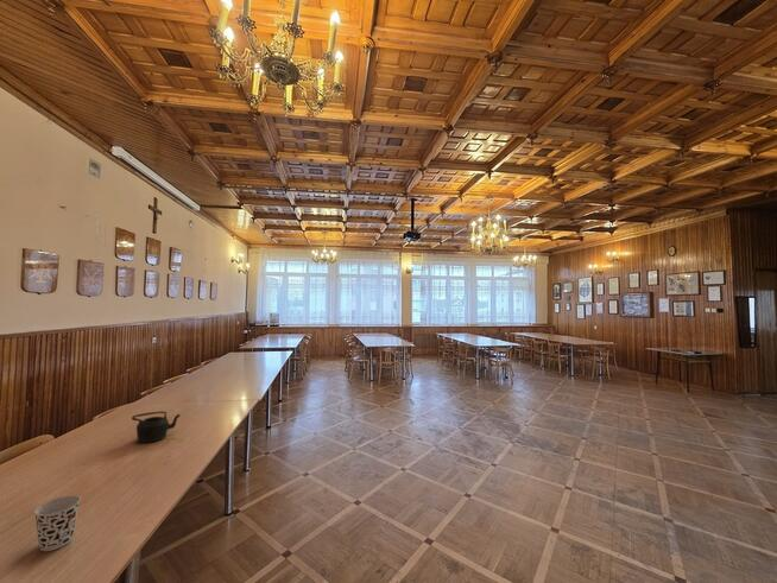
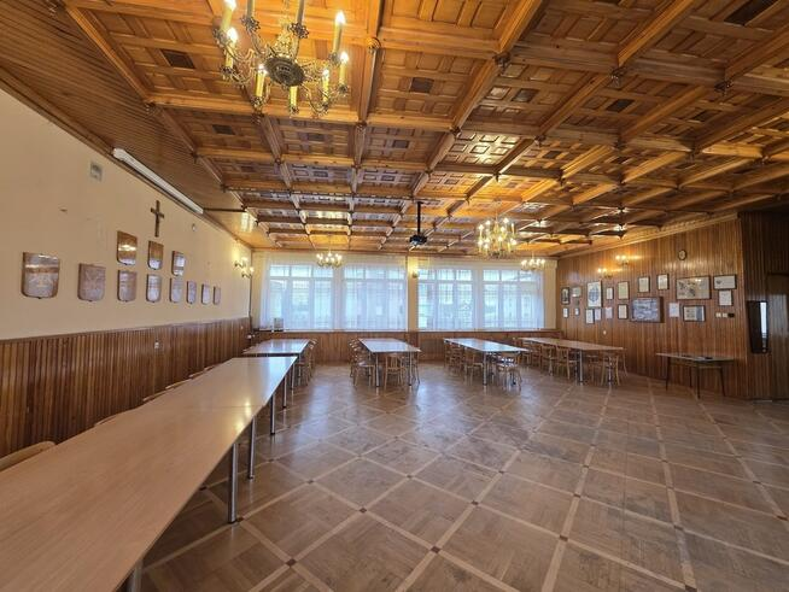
- cup (57, 524)
- teapot (154, 426)
